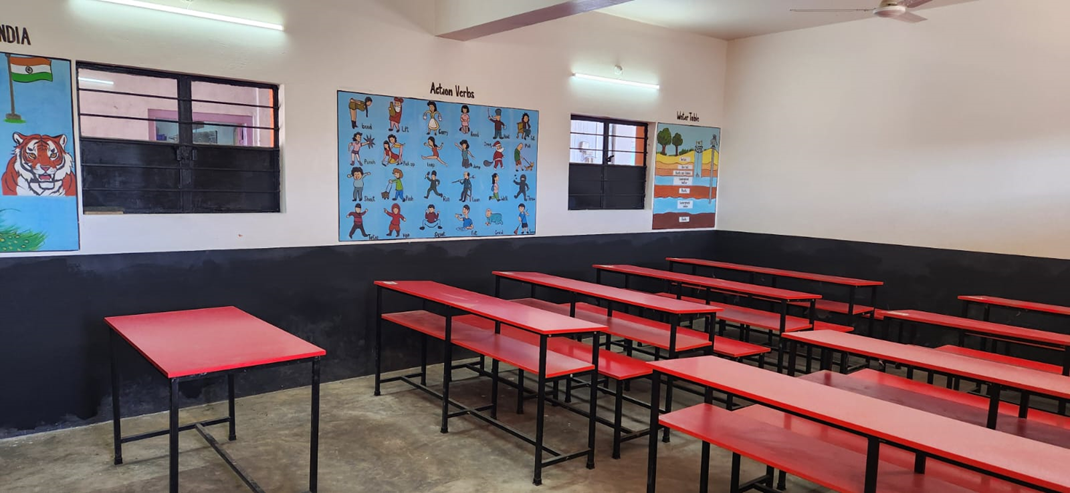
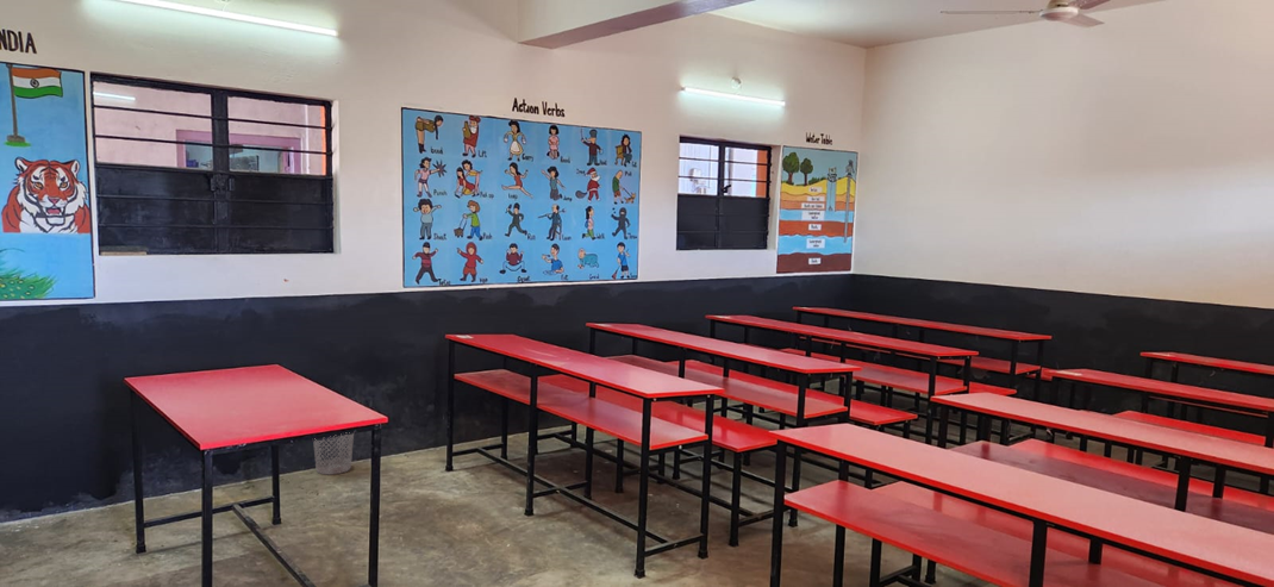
+ wastebasket (333, 444)
